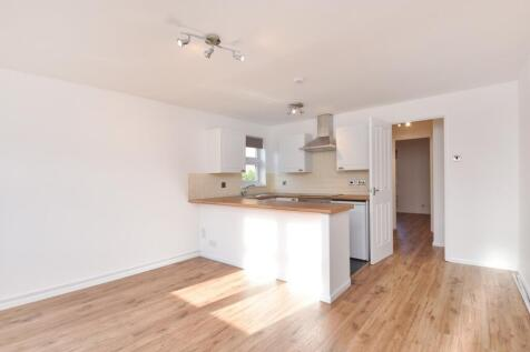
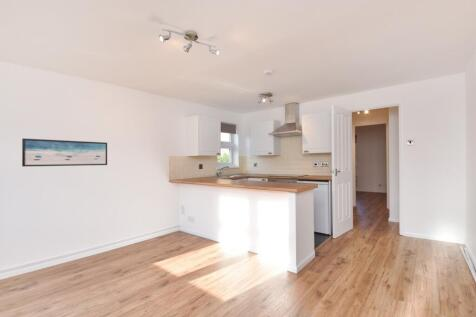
+ wall art (69, 153)
